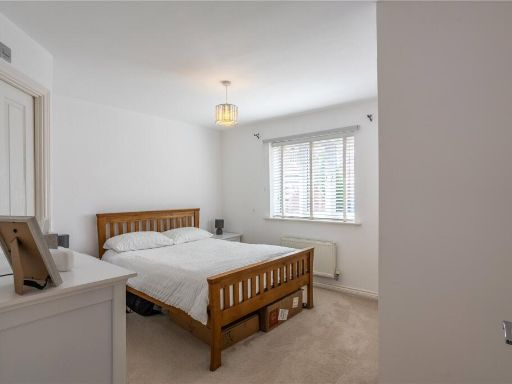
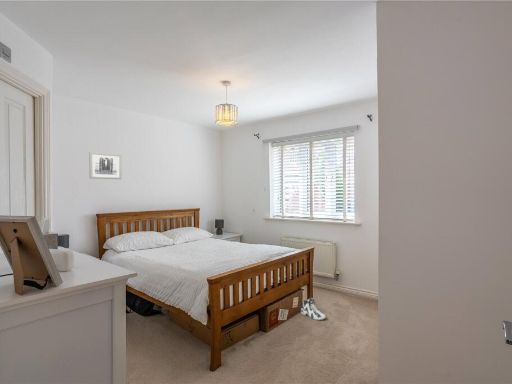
+ wall art (105, 166)
+ sneaker (313, 307)
